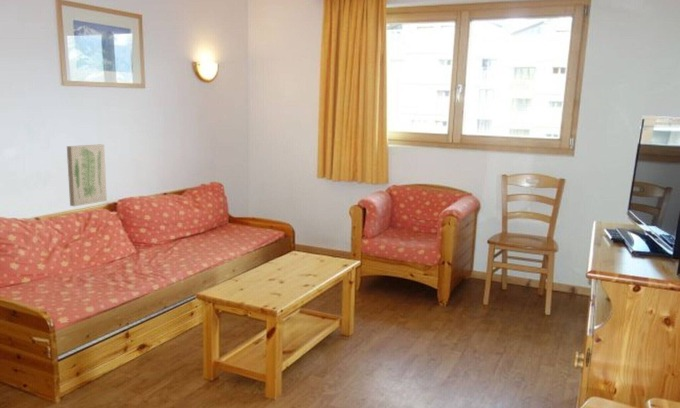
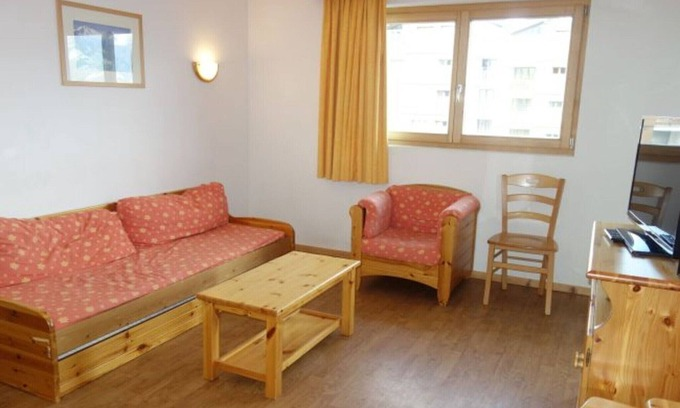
- wall art (87, 174)
